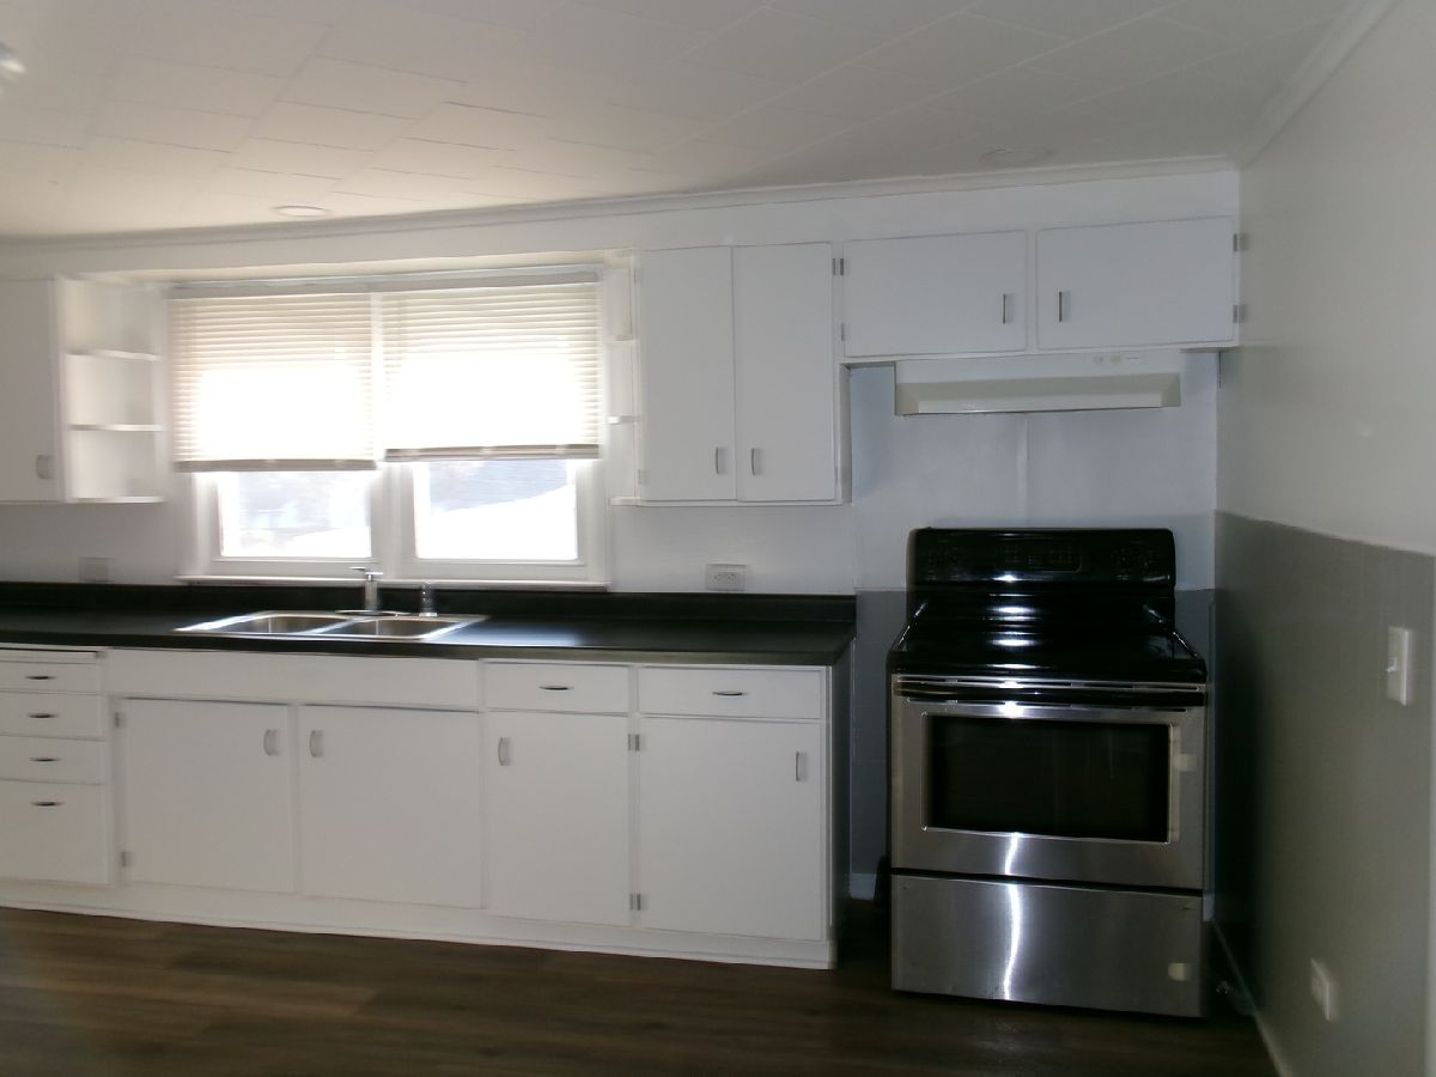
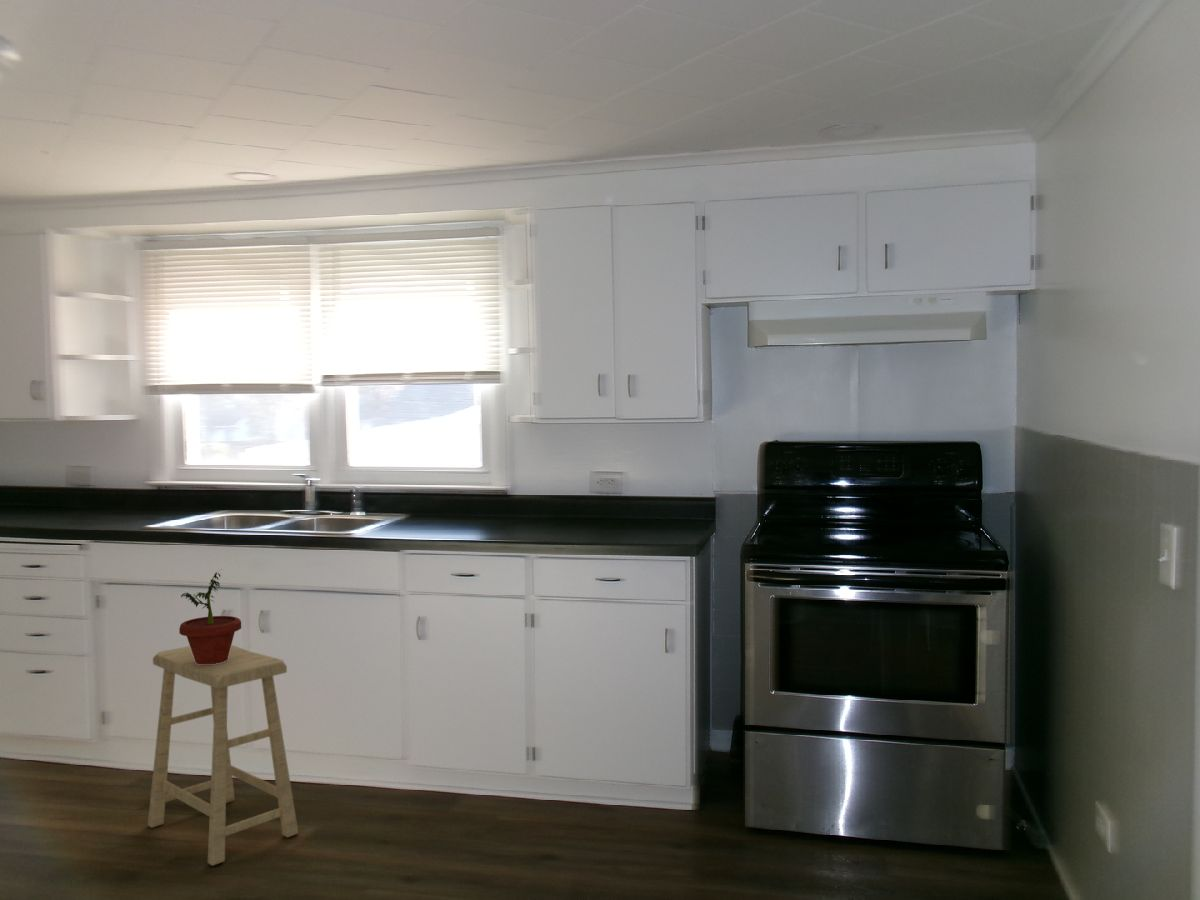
+ stool (219, 743)
+ potted plant (209, 614)
